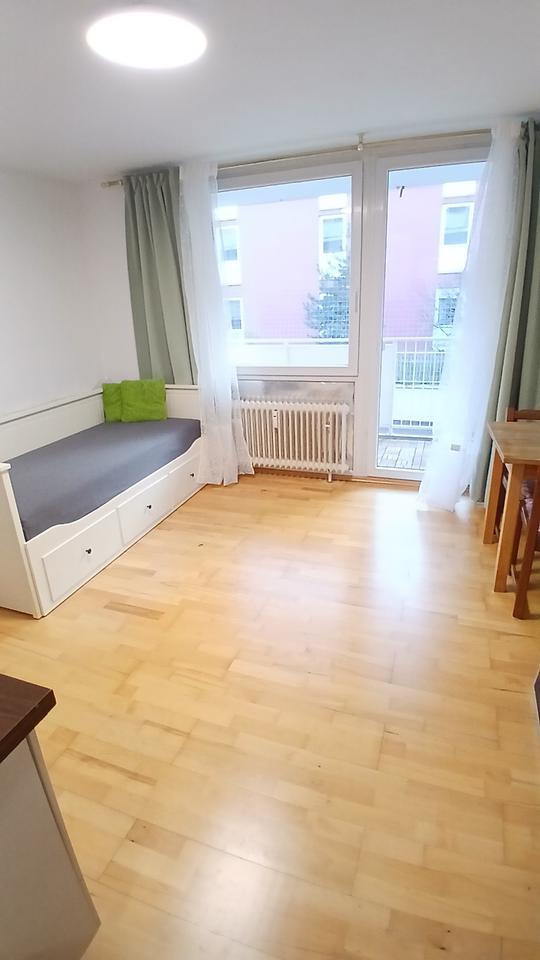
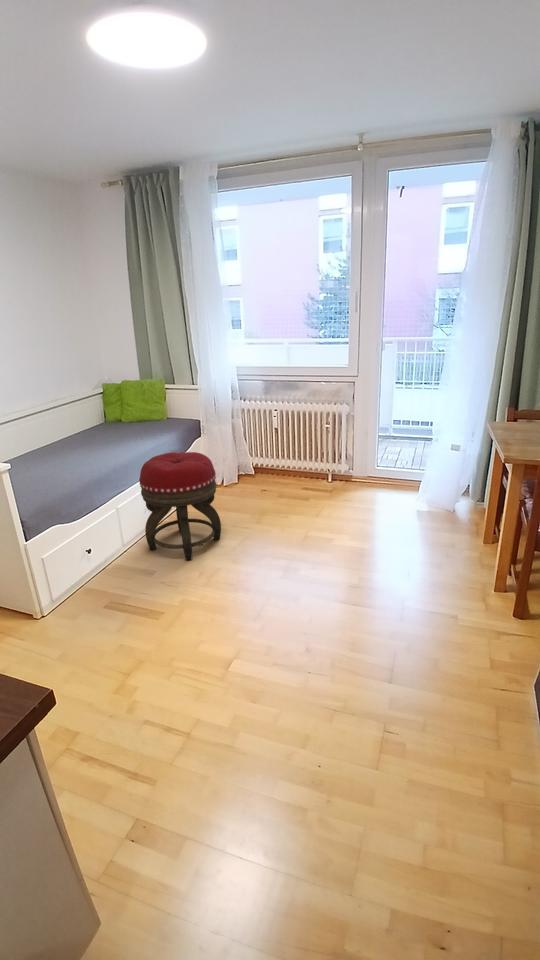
+ footstool (180, 502)
